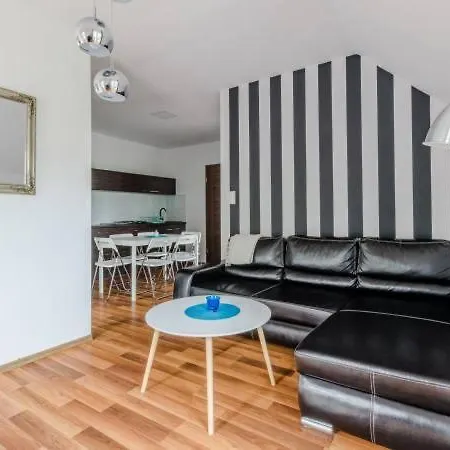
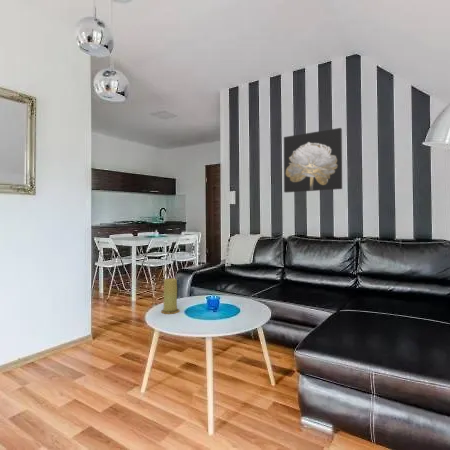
+ wall art (311, 161)
+ candle (170, 294)
